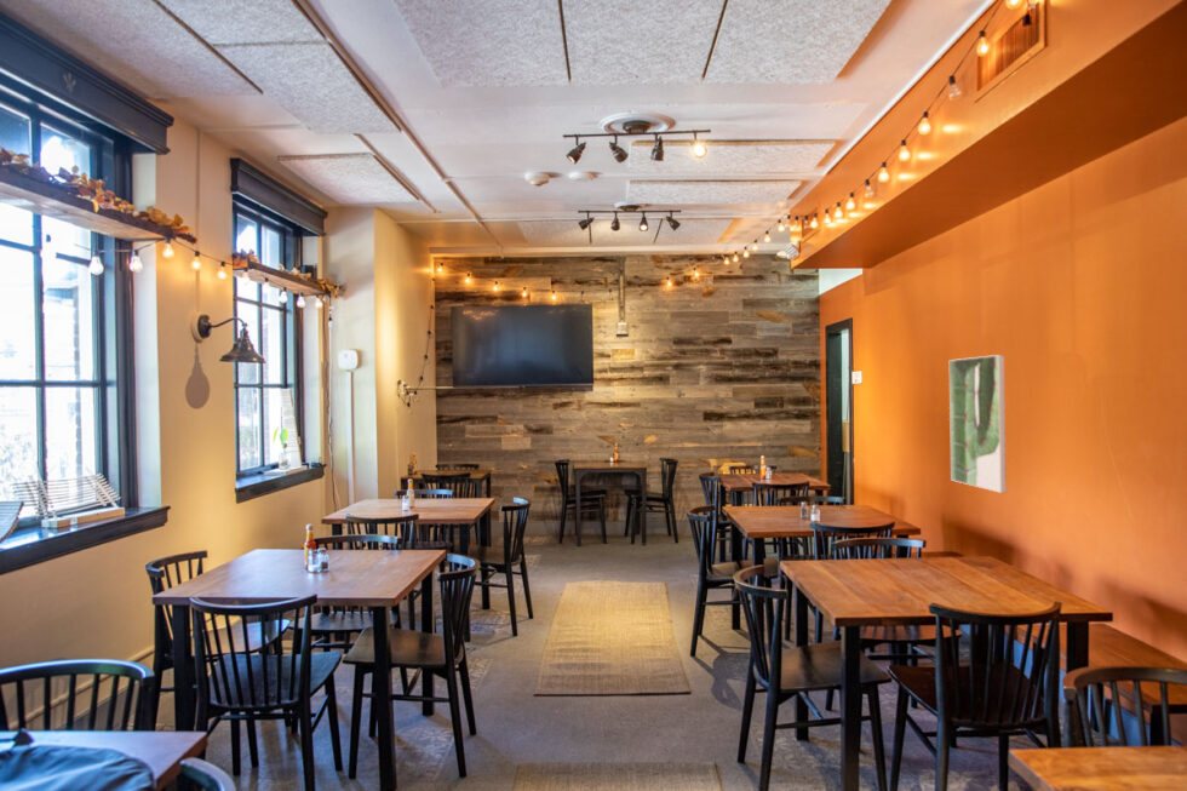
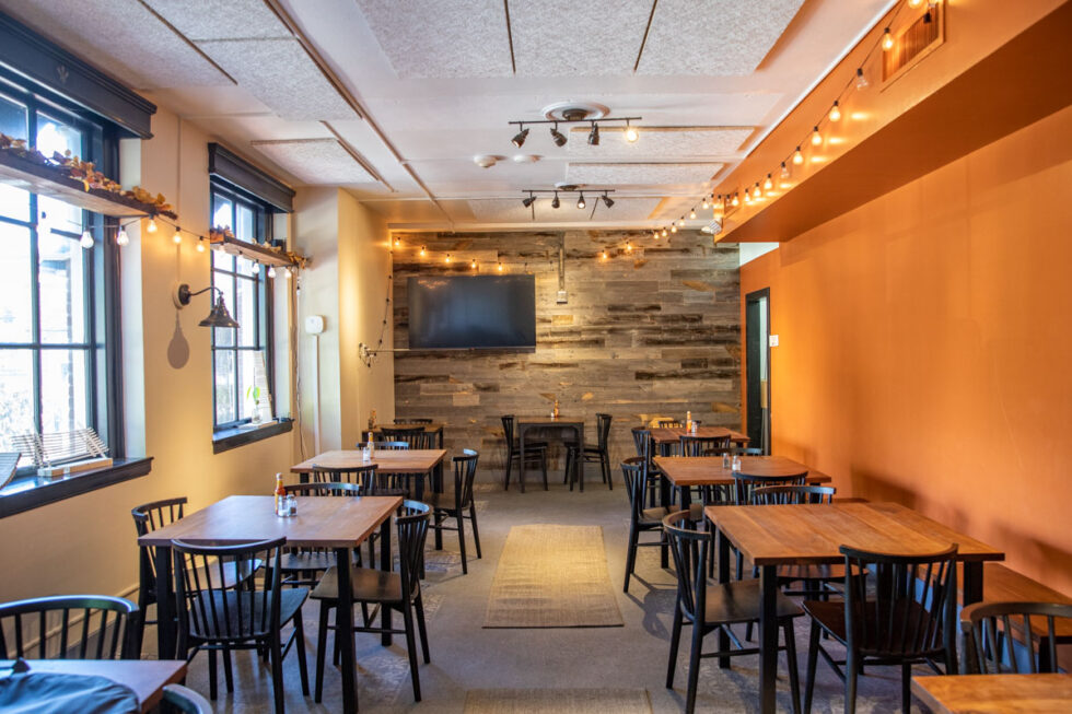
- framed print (975, 422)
